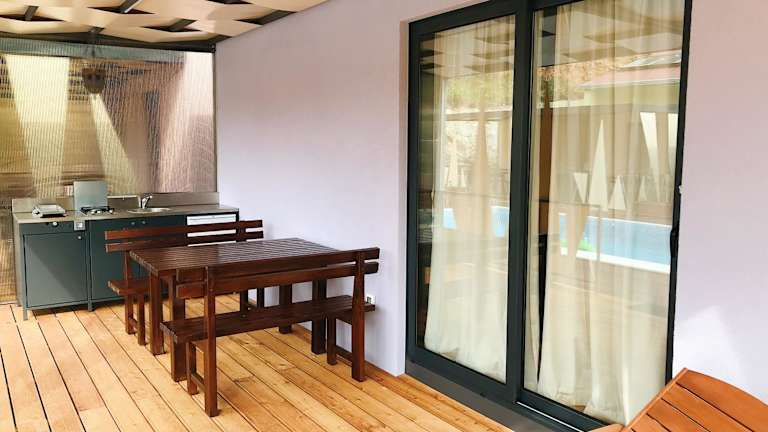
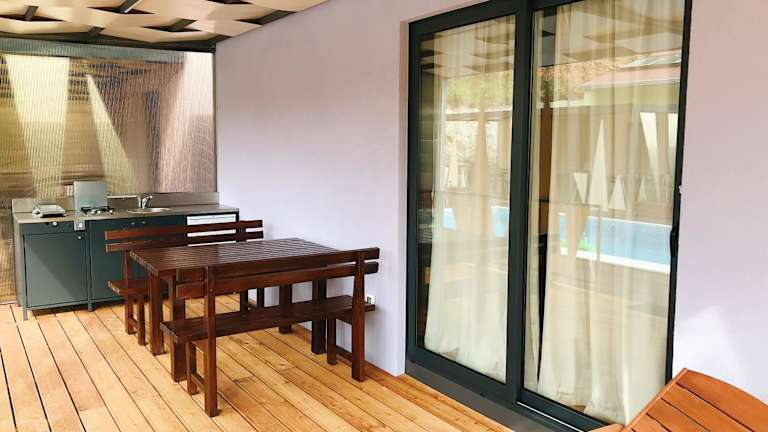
- hanging lantern (93, 63)
